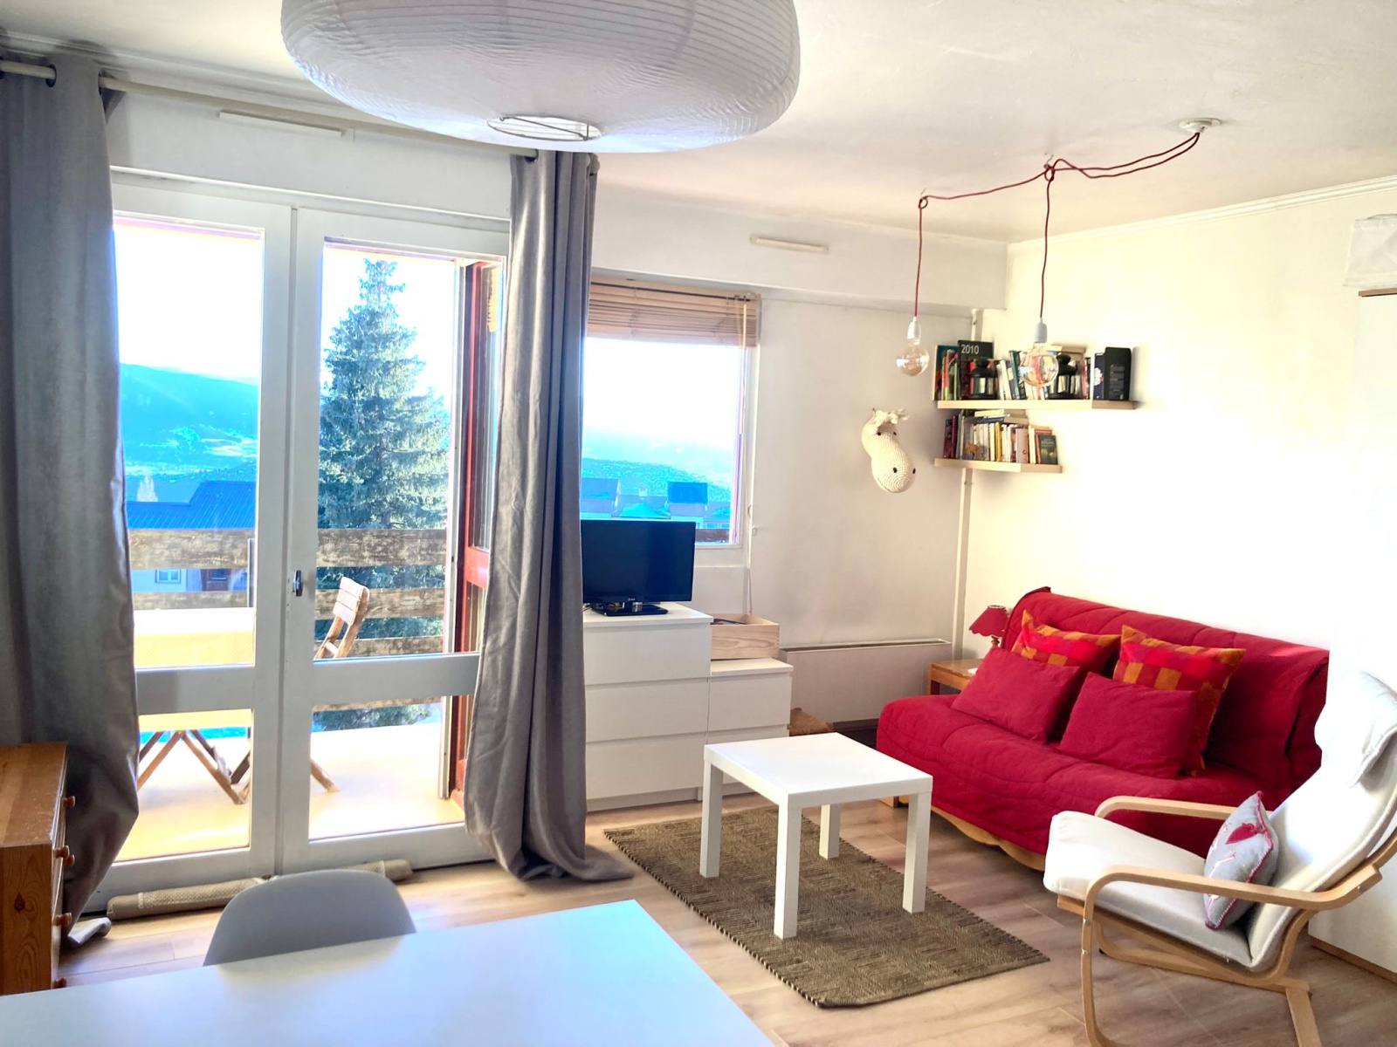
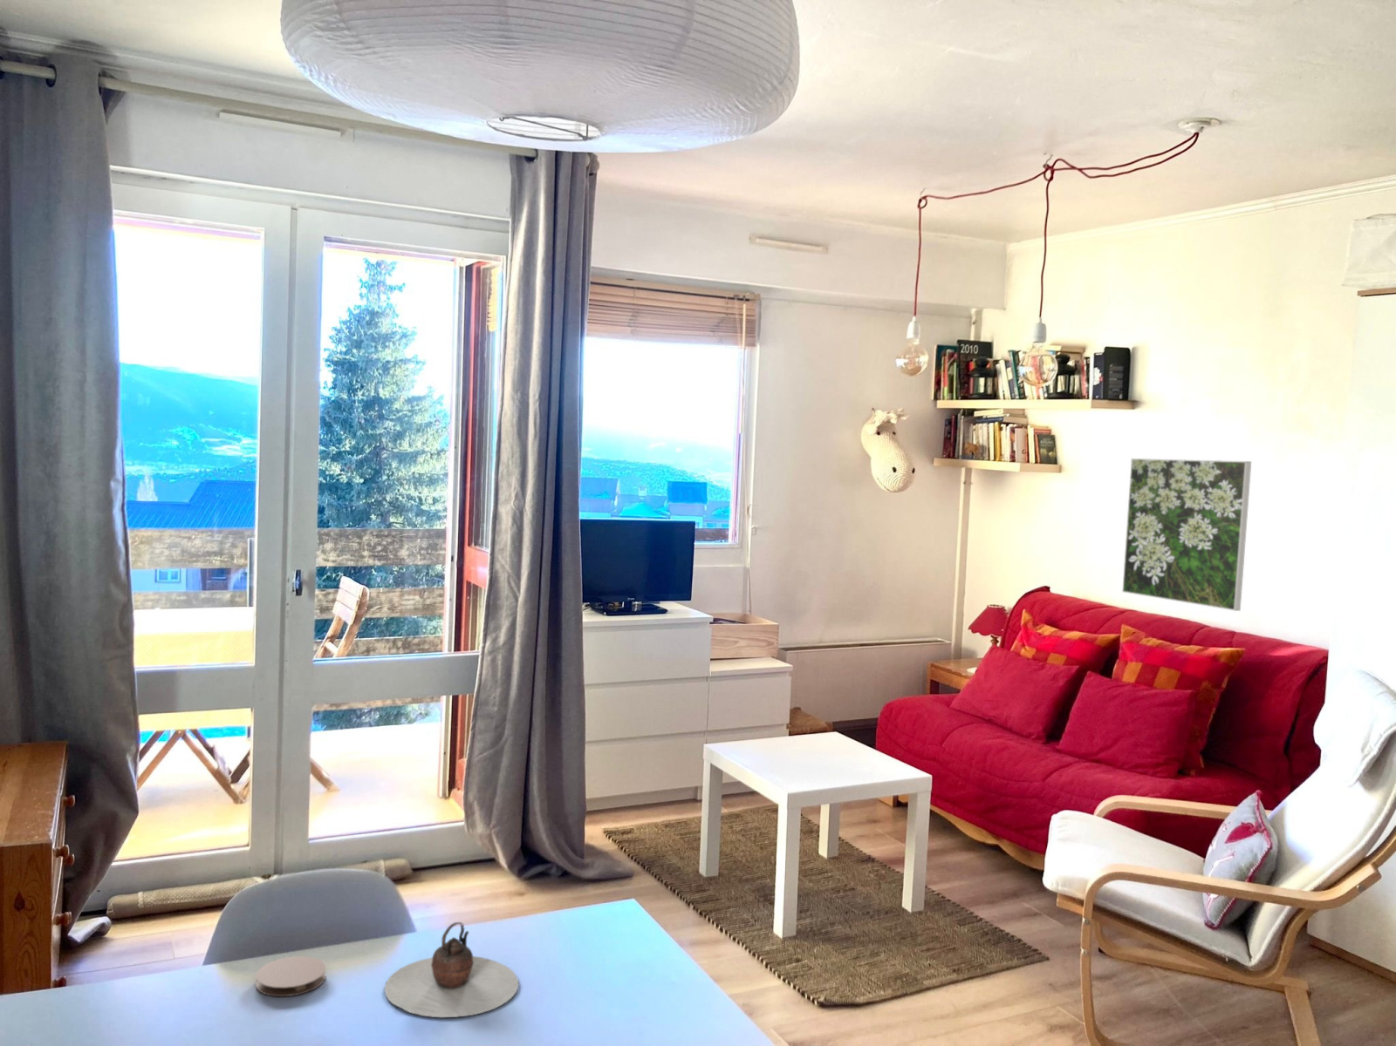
+ coaster (290, 976)
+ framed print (1183, 530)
+ teapot (453, 957)
